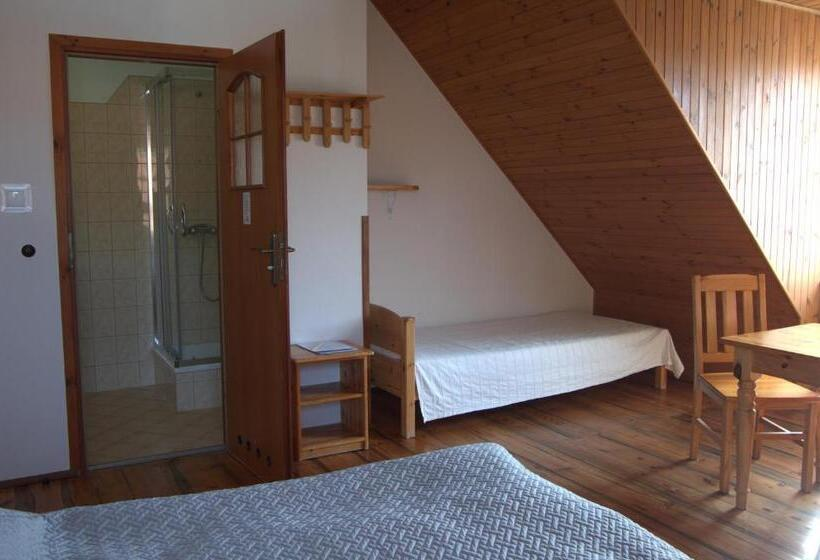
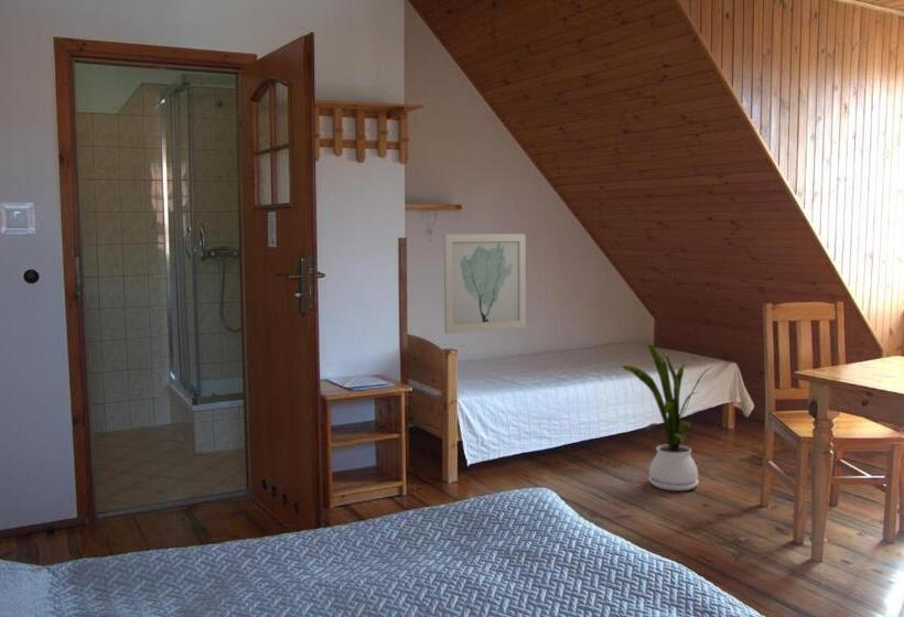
+ wall art (485, 282)
+ house plant (669, 412)
